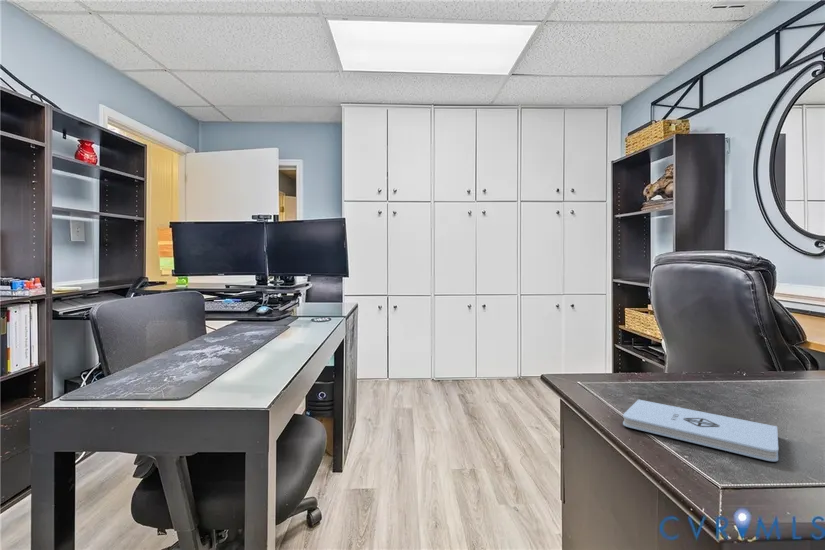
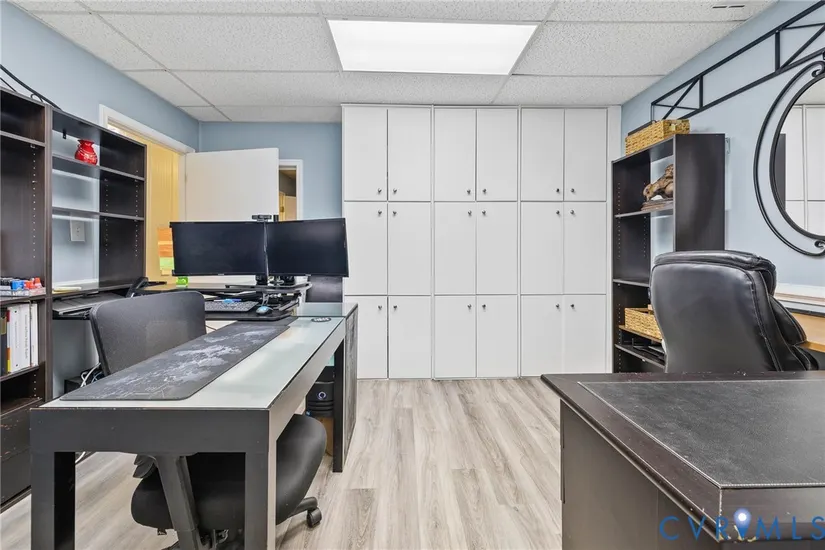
- notepad (696, 425)
